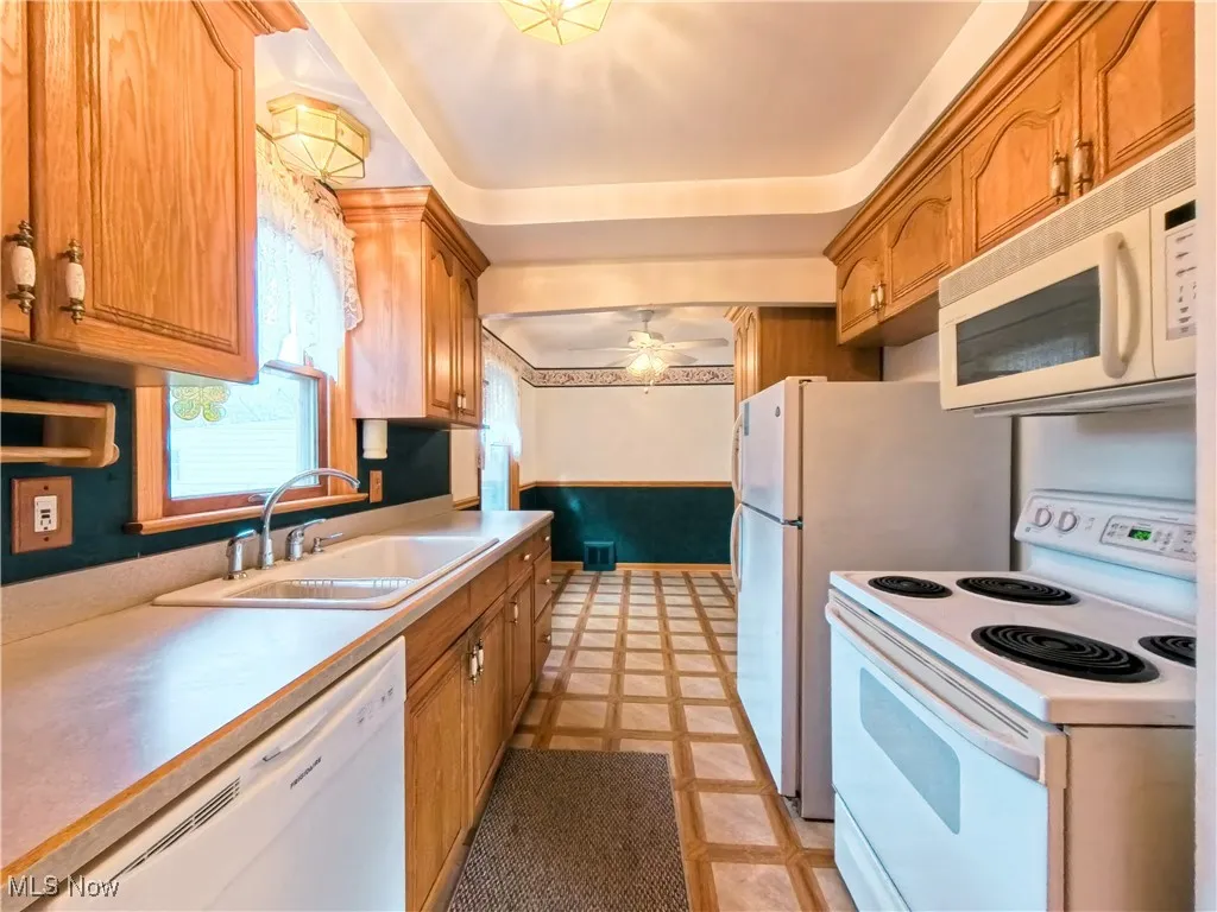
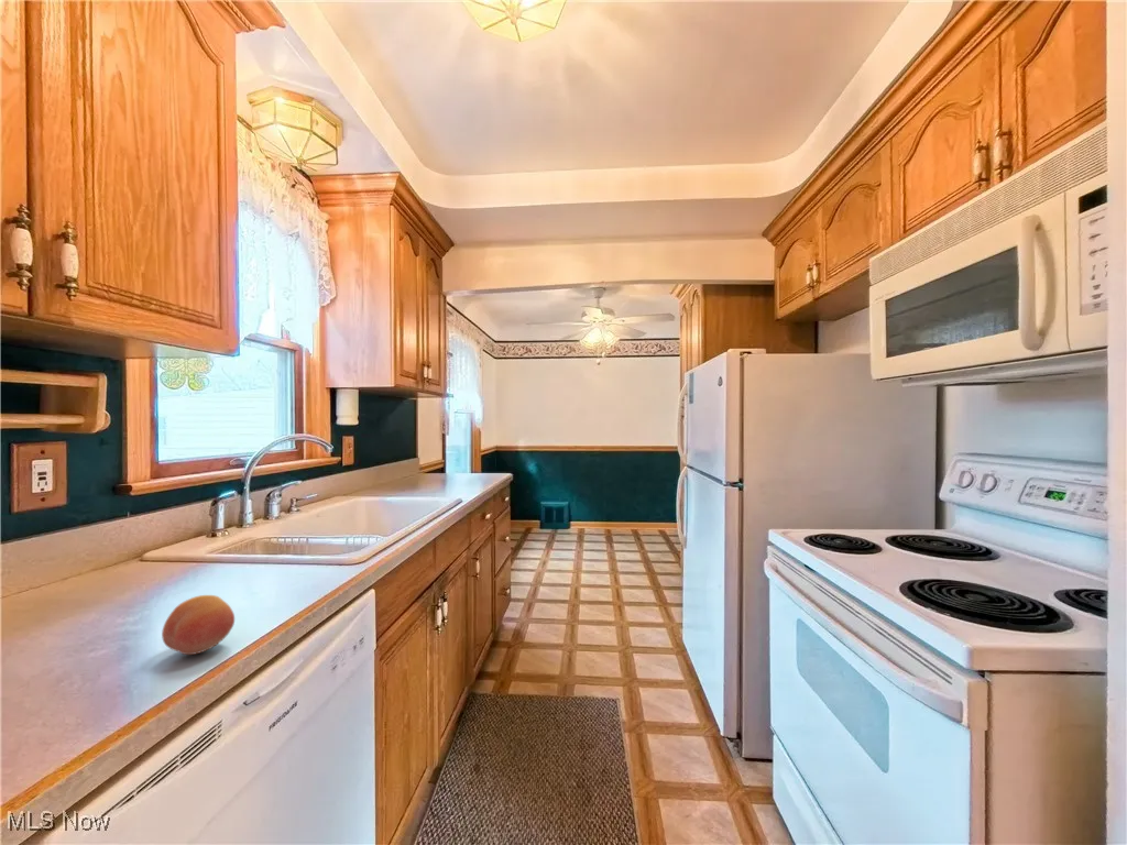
+ fruit (198, 623)
